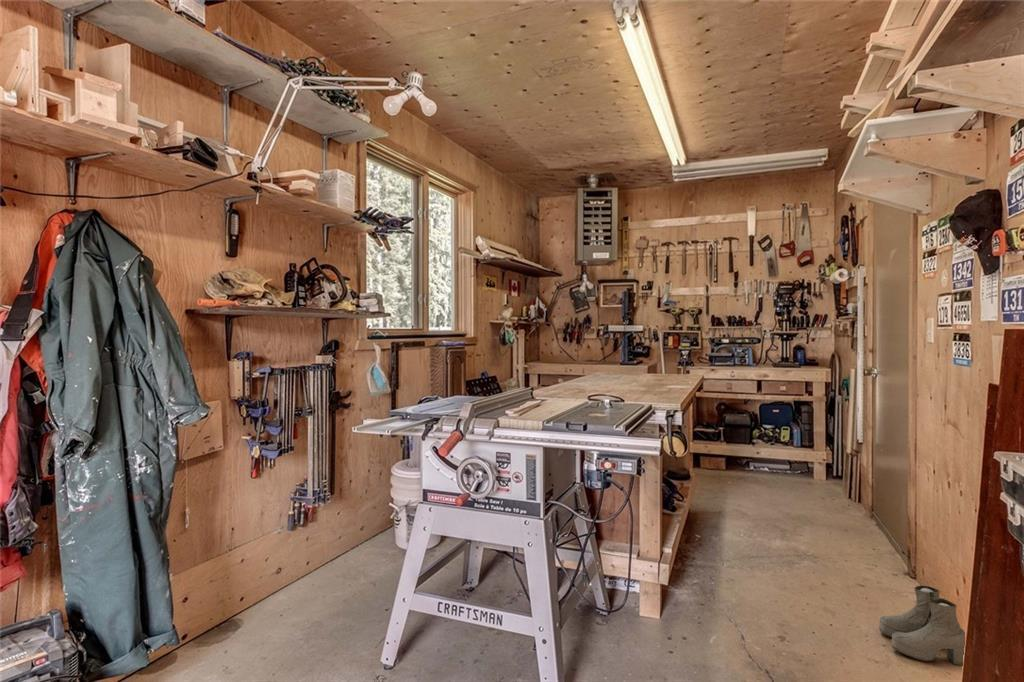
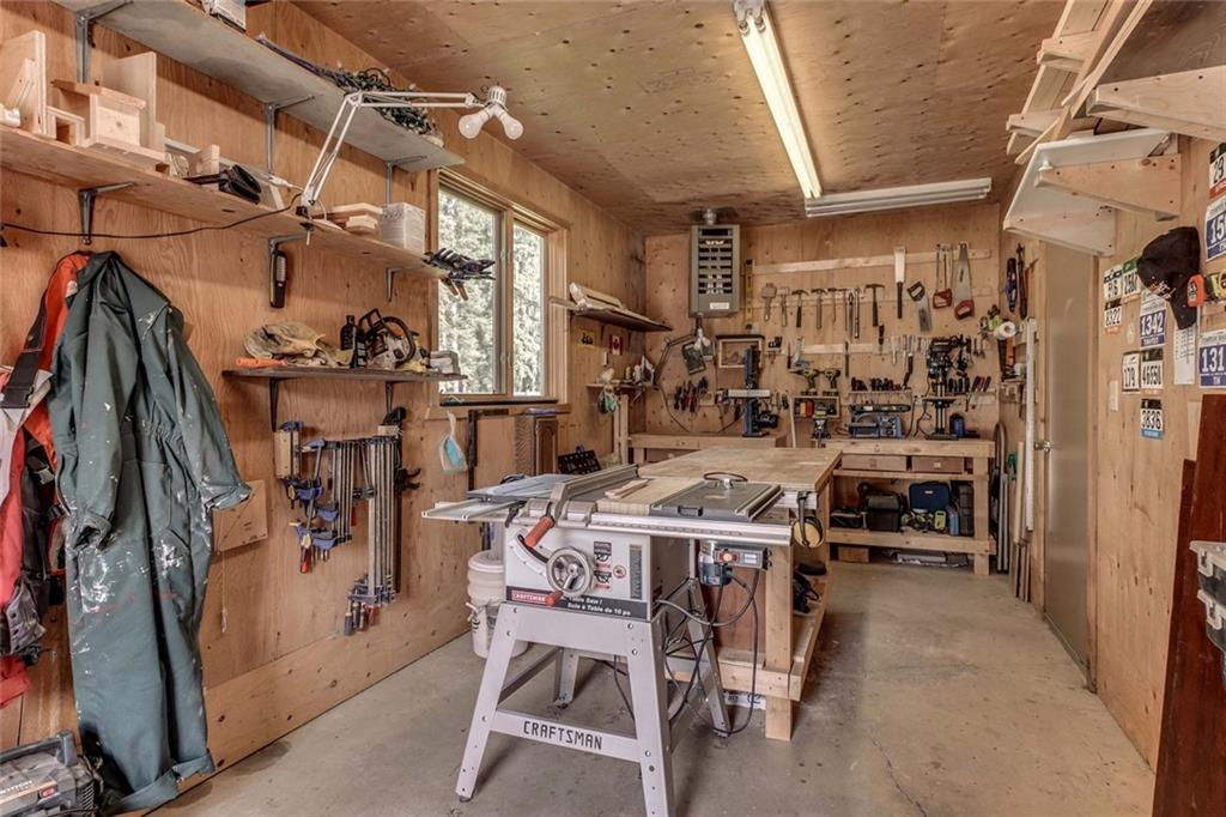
- boots (921, 620)
